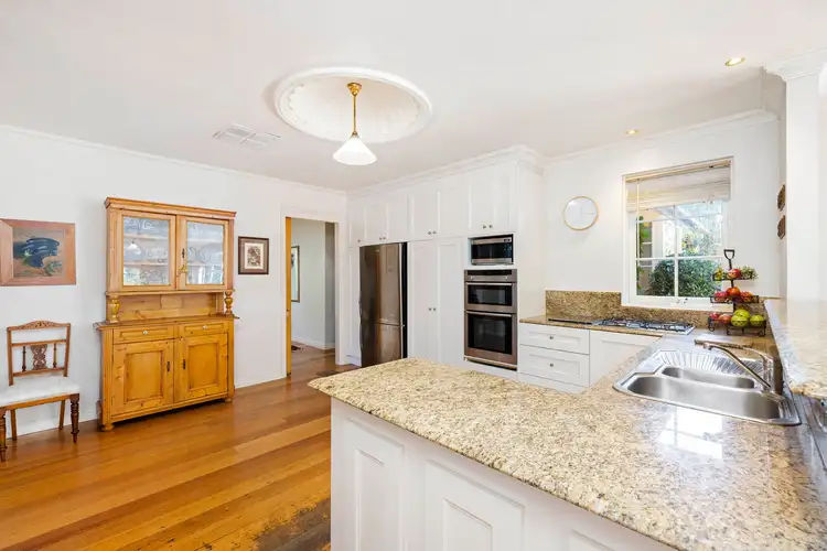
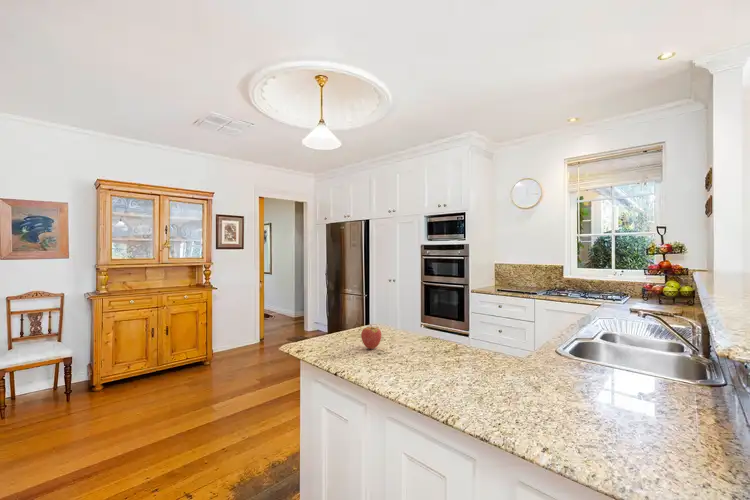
+ fruit (371, 335)
